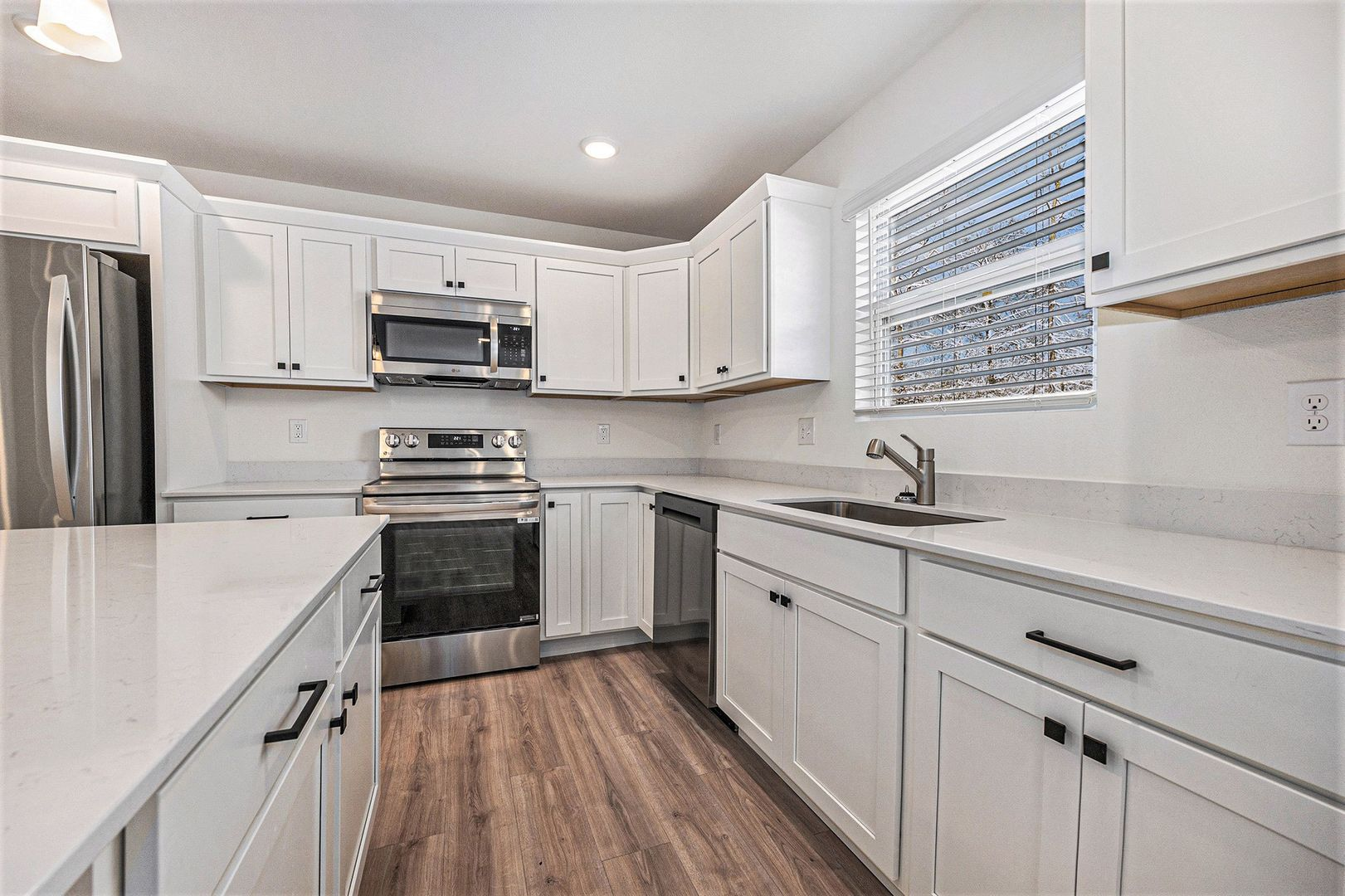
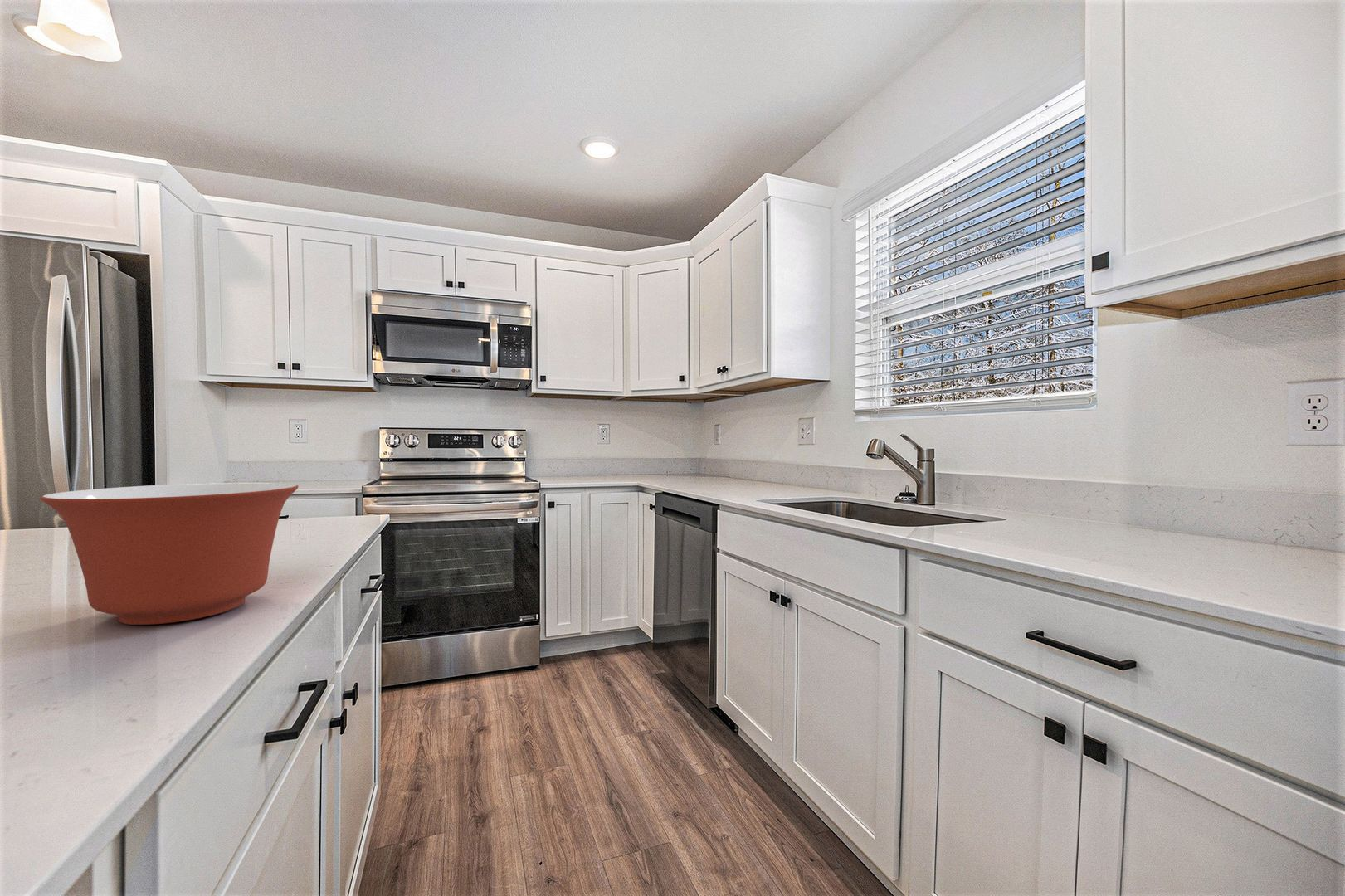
+ mixing bowl (184, 549)
